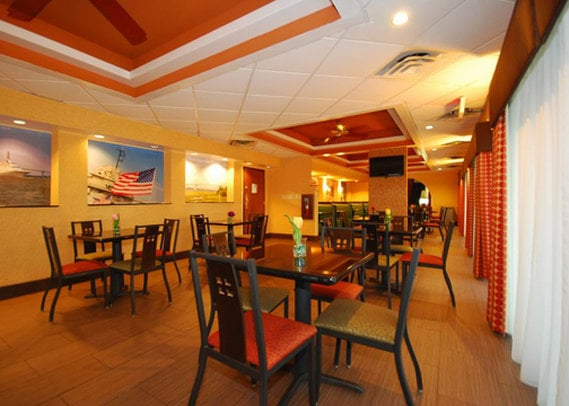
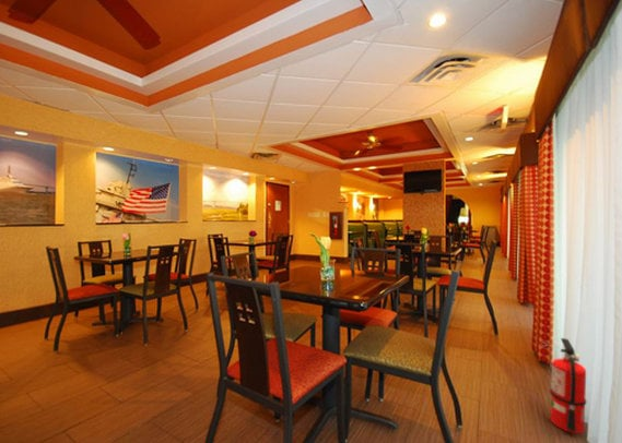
+ fire extinguisher (562, 383)
